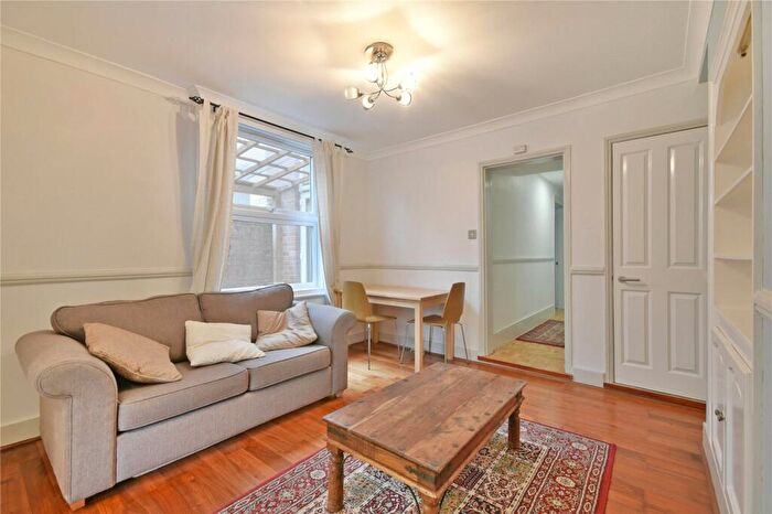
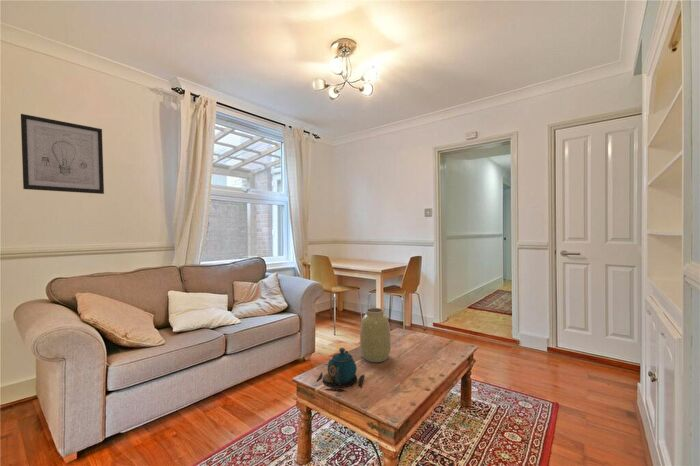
+ wall art (65, 156)
+ teapot (340, 364)
+ vase (375, 333)
